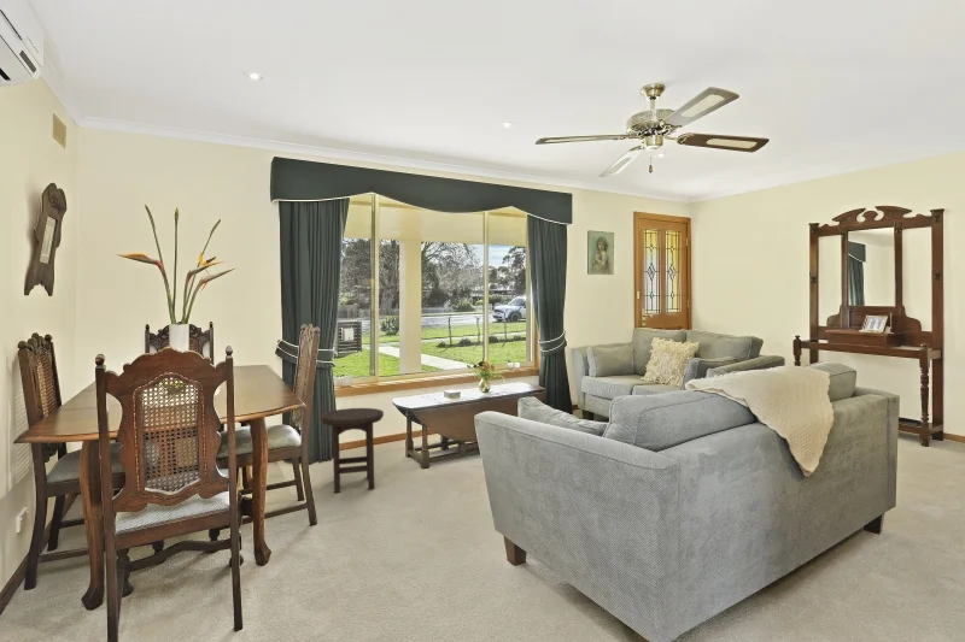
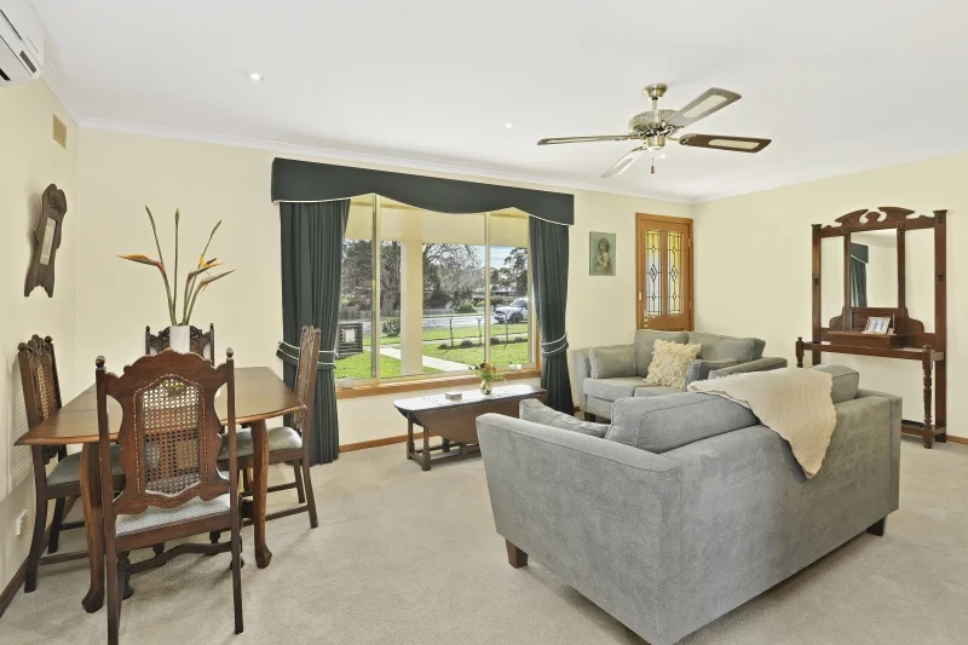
- stool (356, 457)
